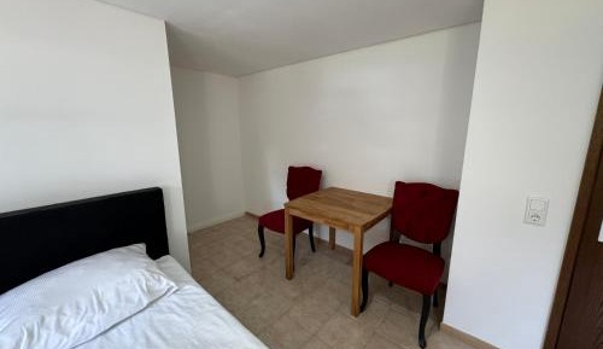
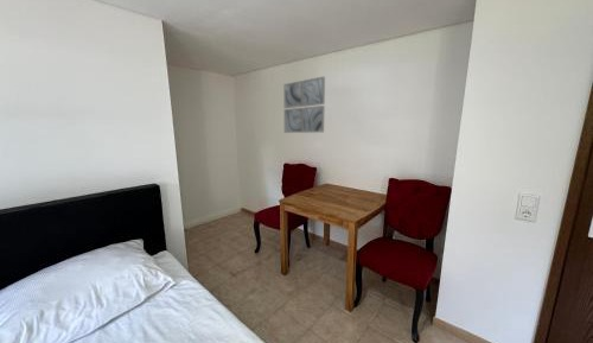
+ wall art (302, 106)
